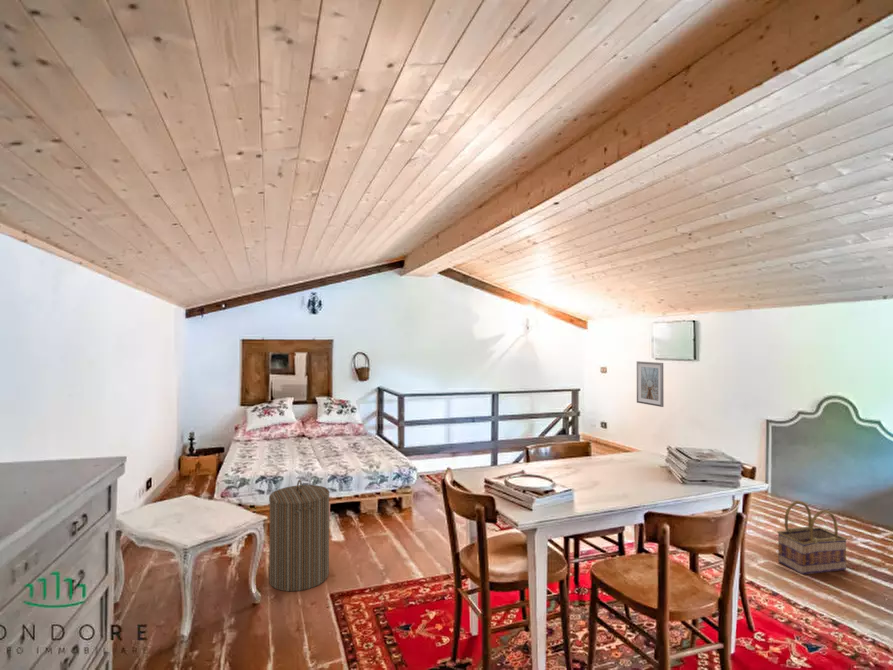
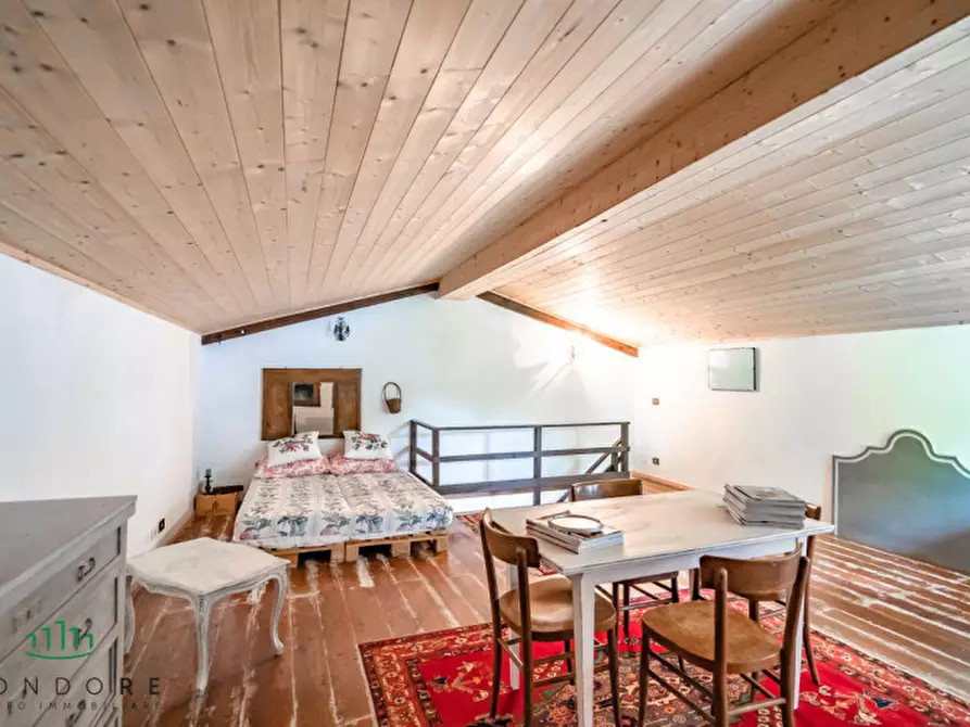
- laundry hamper (299, 528)
- picture frame (649, 383)
- basket (811, 535)
